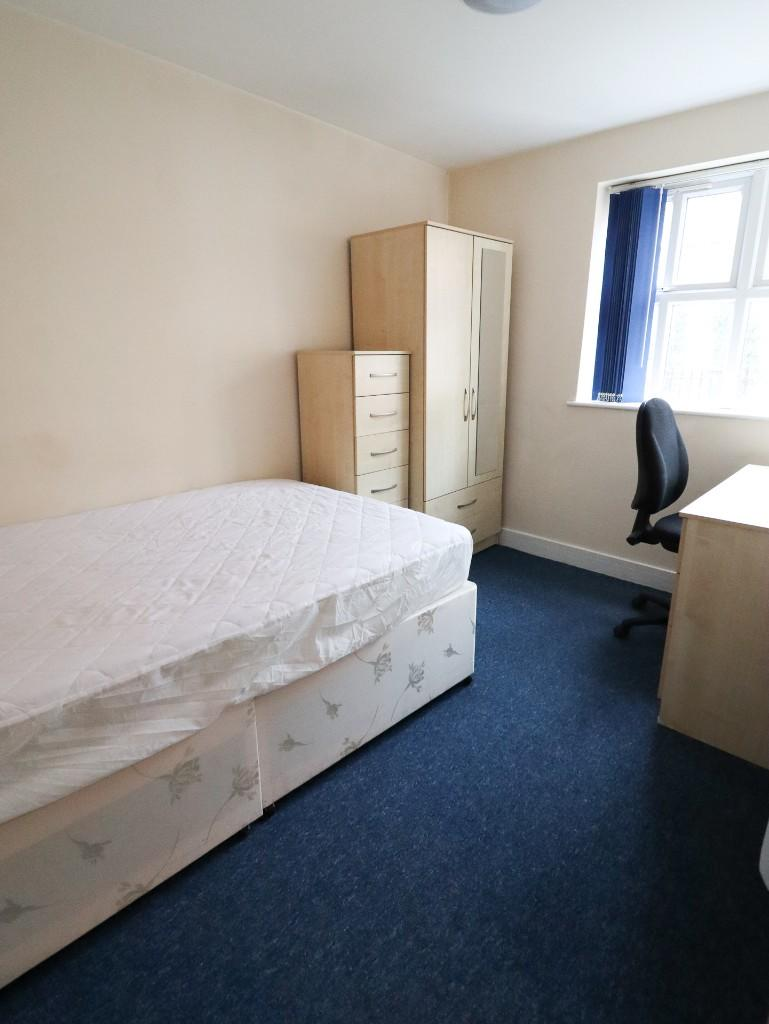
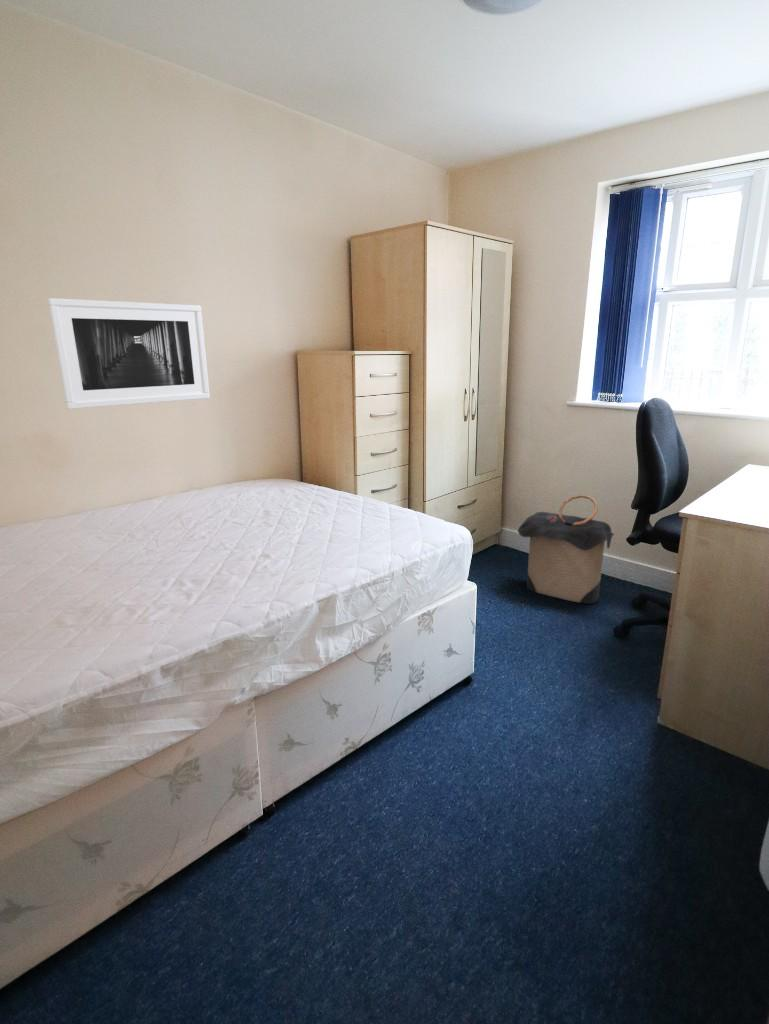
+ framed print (137, 354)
+ laundry hamper (563, 545)
